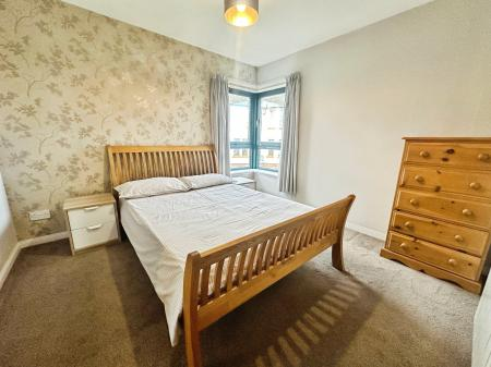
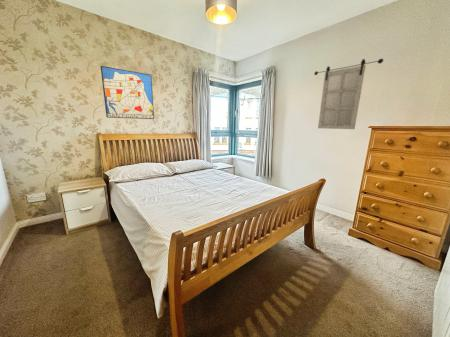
+ wall art (130, 95)
+ home mirror (339, 97)
